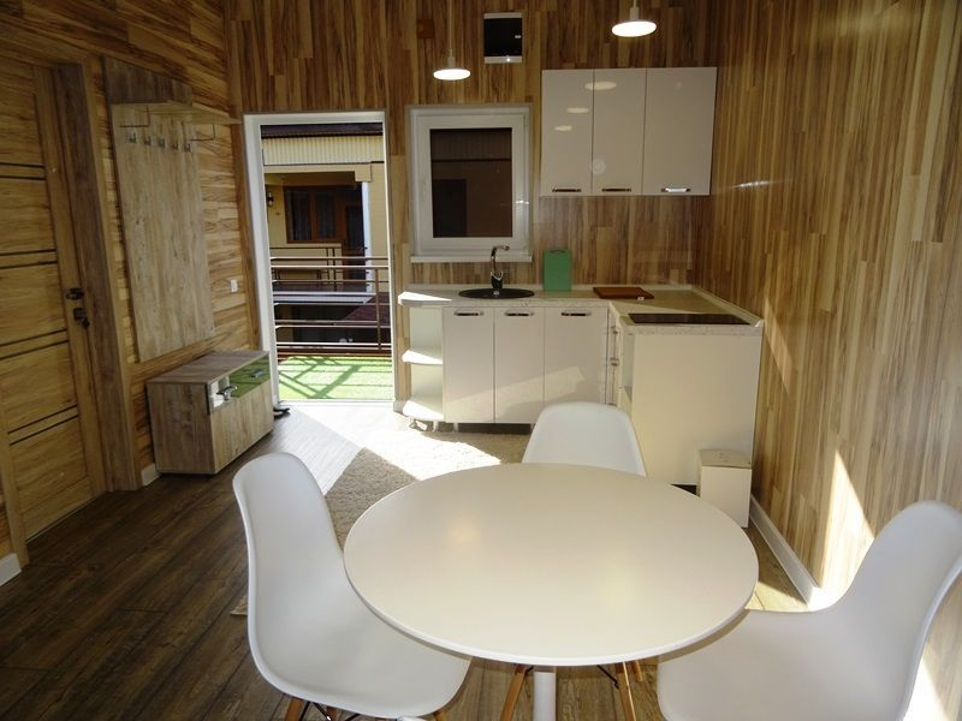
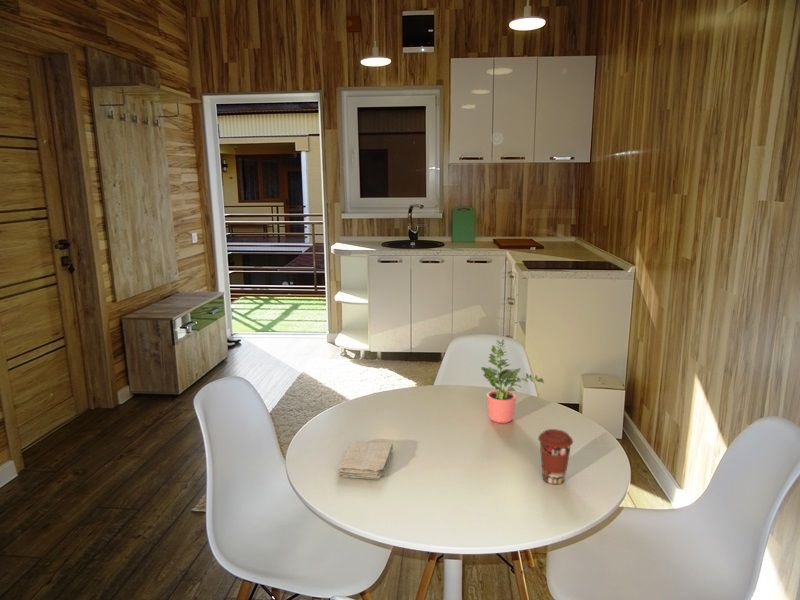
+ potted plant (512, 385)
+ coffee cup (554, 456)
+ washcloth (366, 457)
